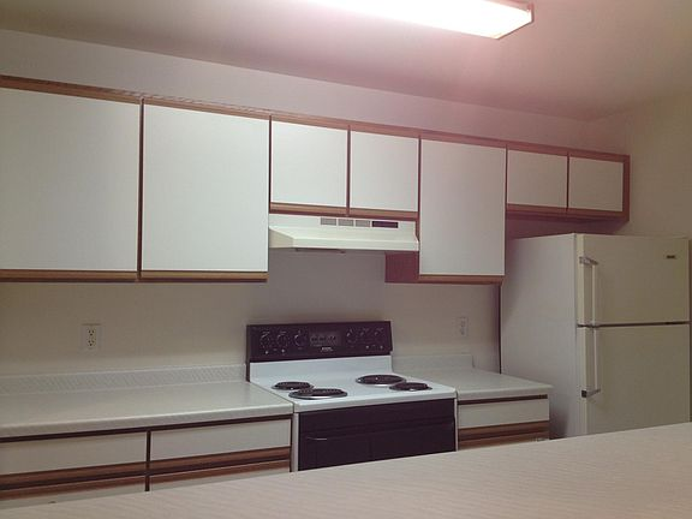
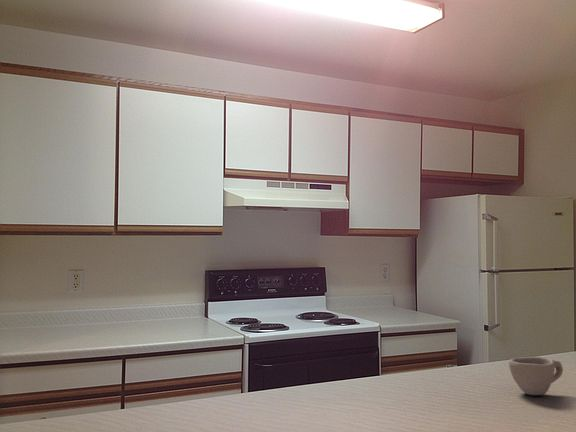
+ cup (537, 375)
